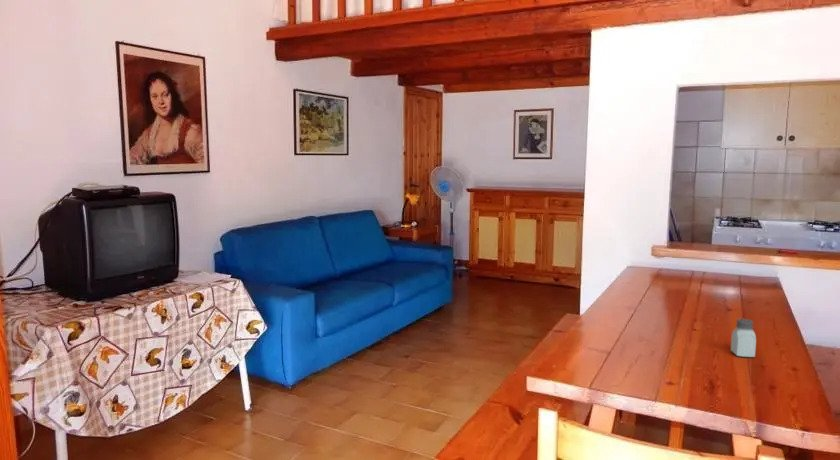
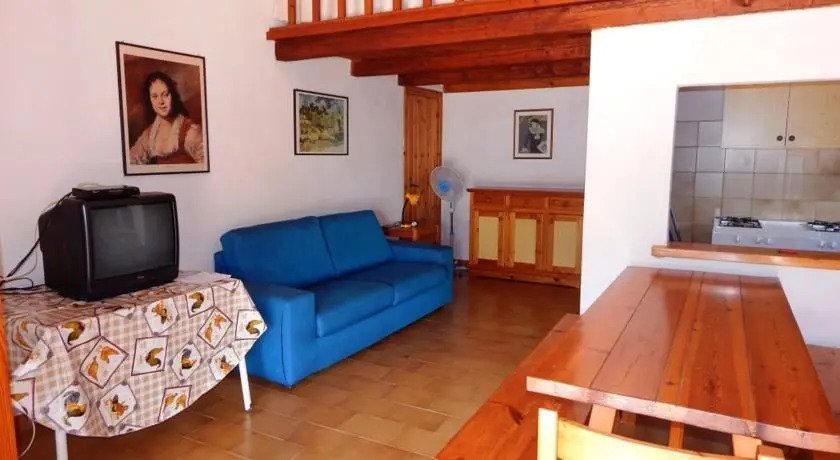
- saltshaker (743, 337)
